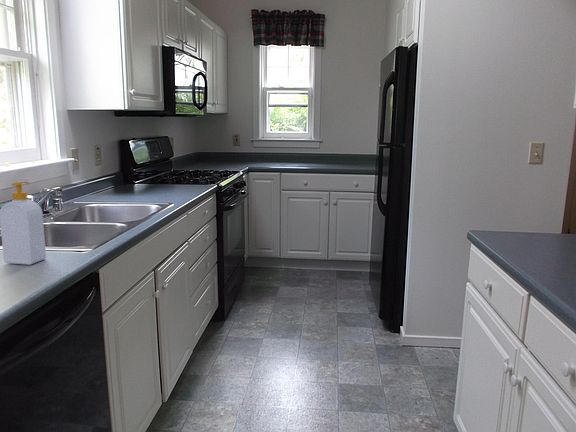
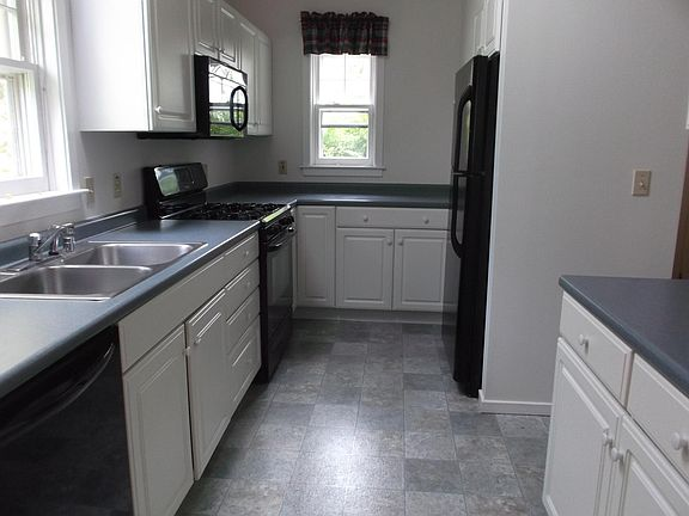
- soap bottle (23, 221)
